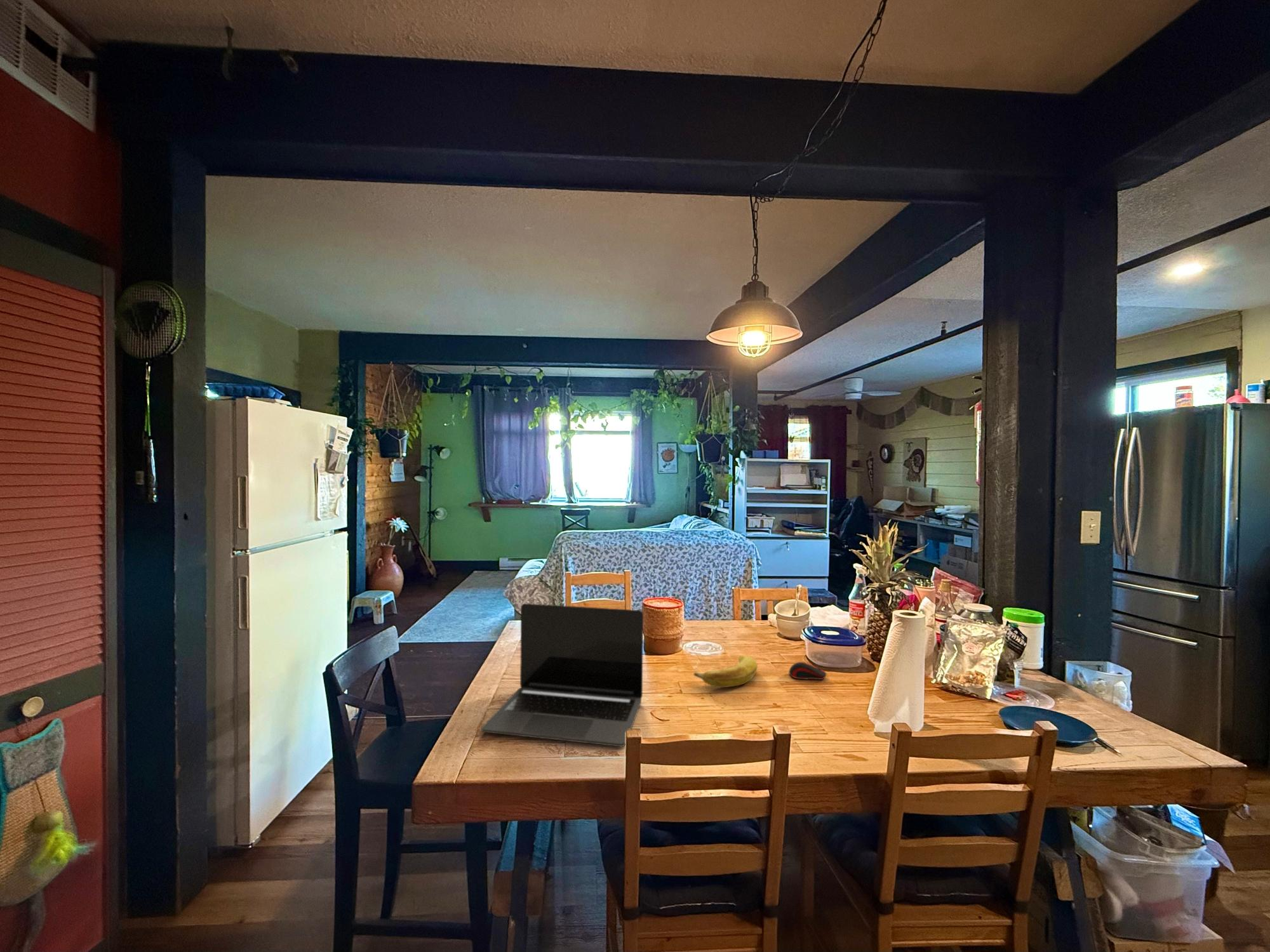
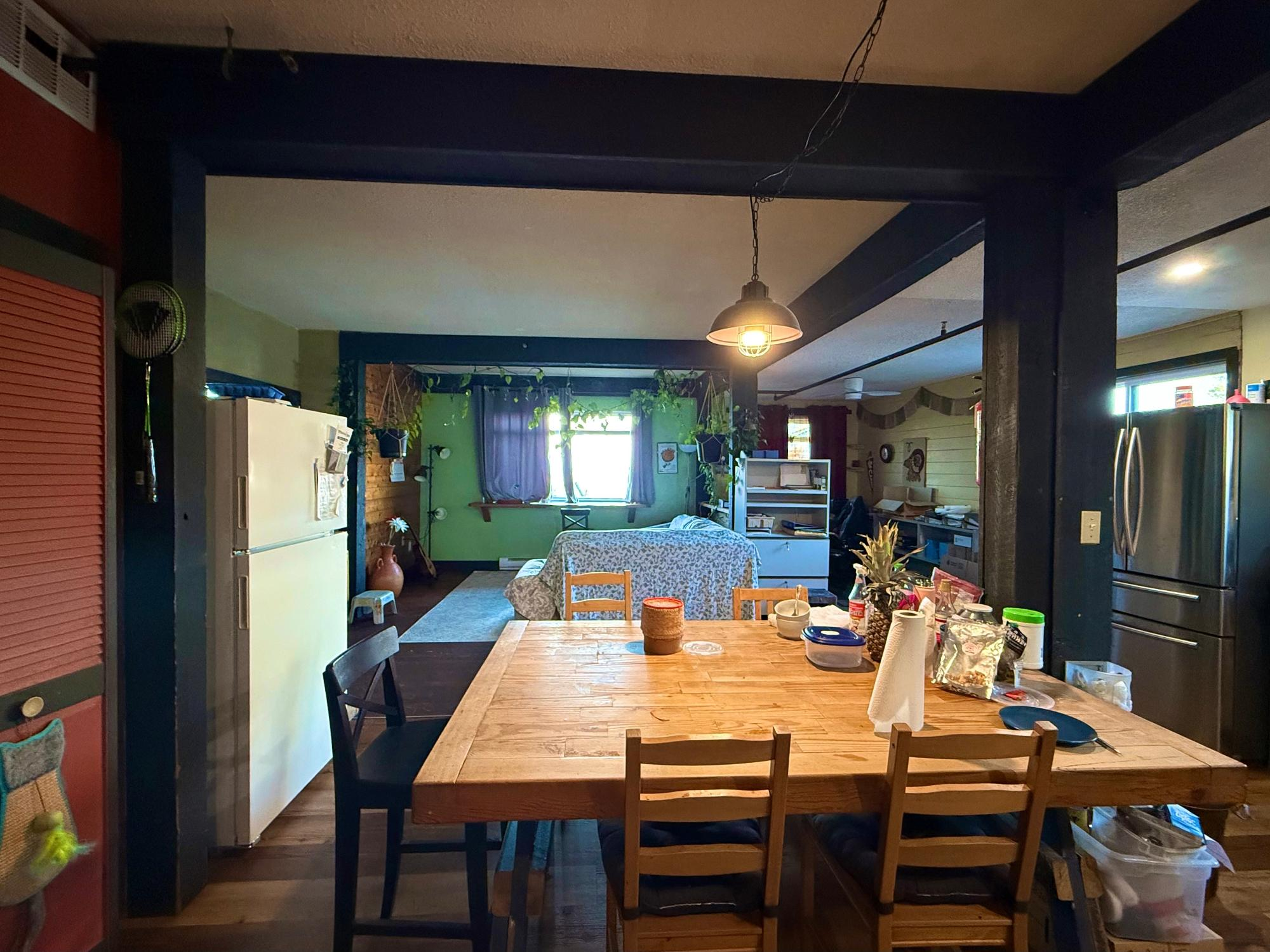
- banana (726, 669)
- computer mouse (807, 669)
- laptop (567, 668)
